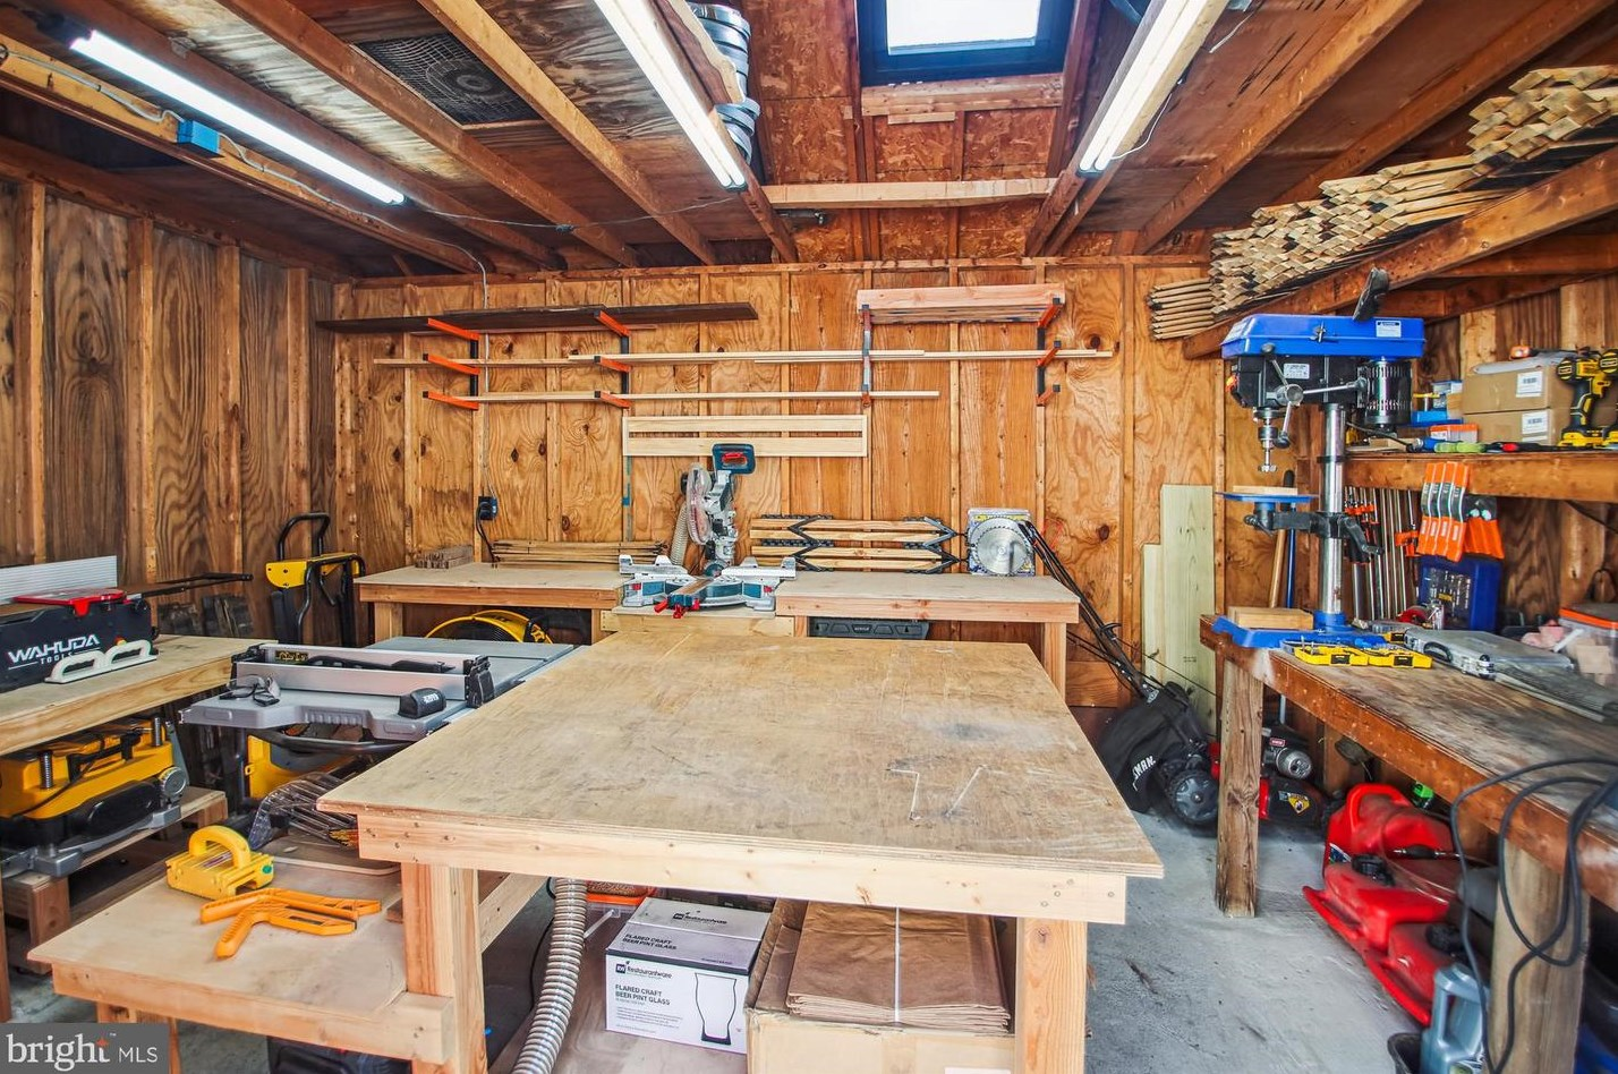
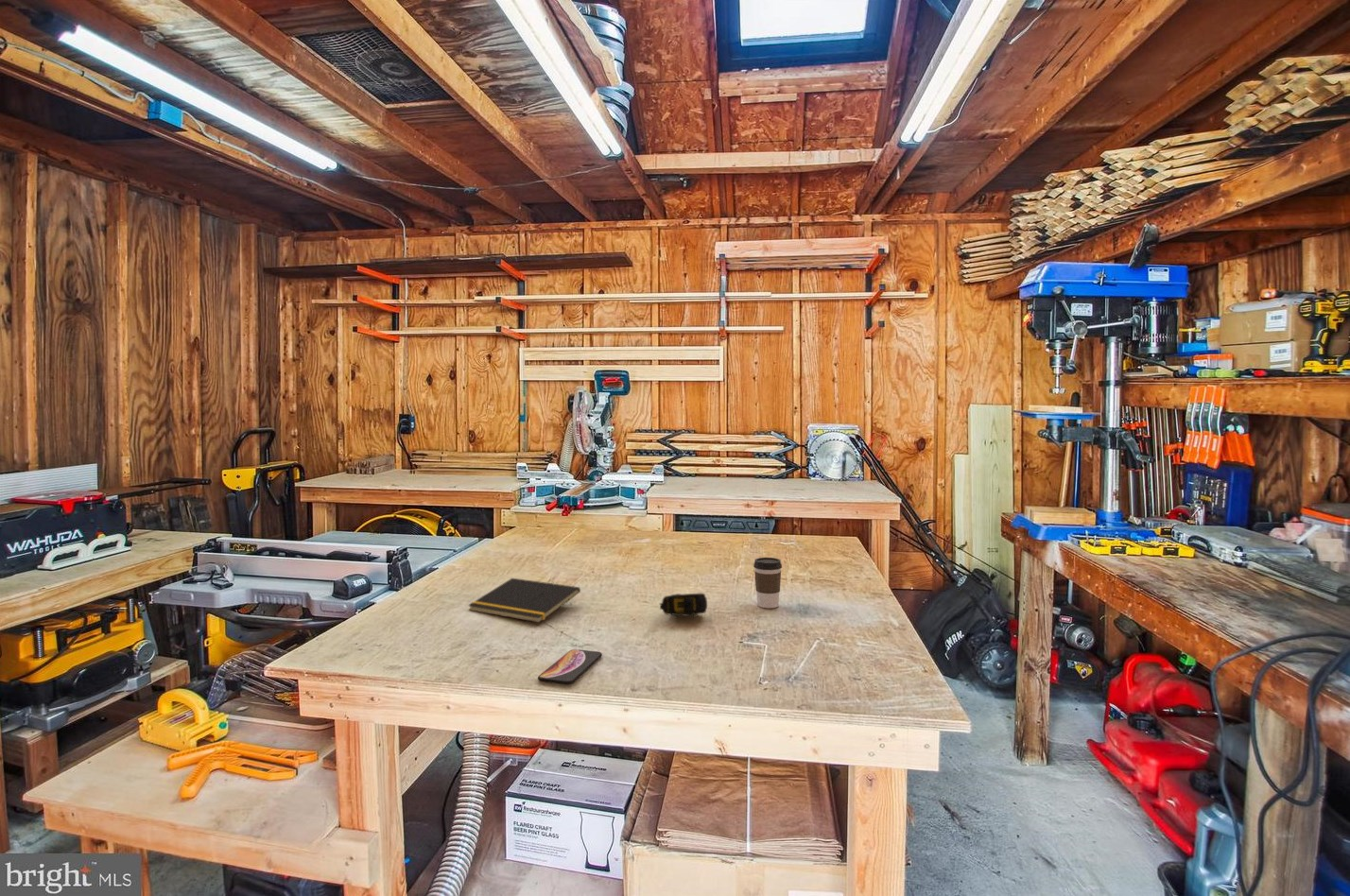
+ smartphone (571, 665)
+ tape measure (681, 604)
+ coffee cup (768, 582)
+ notepad (525, 598)
